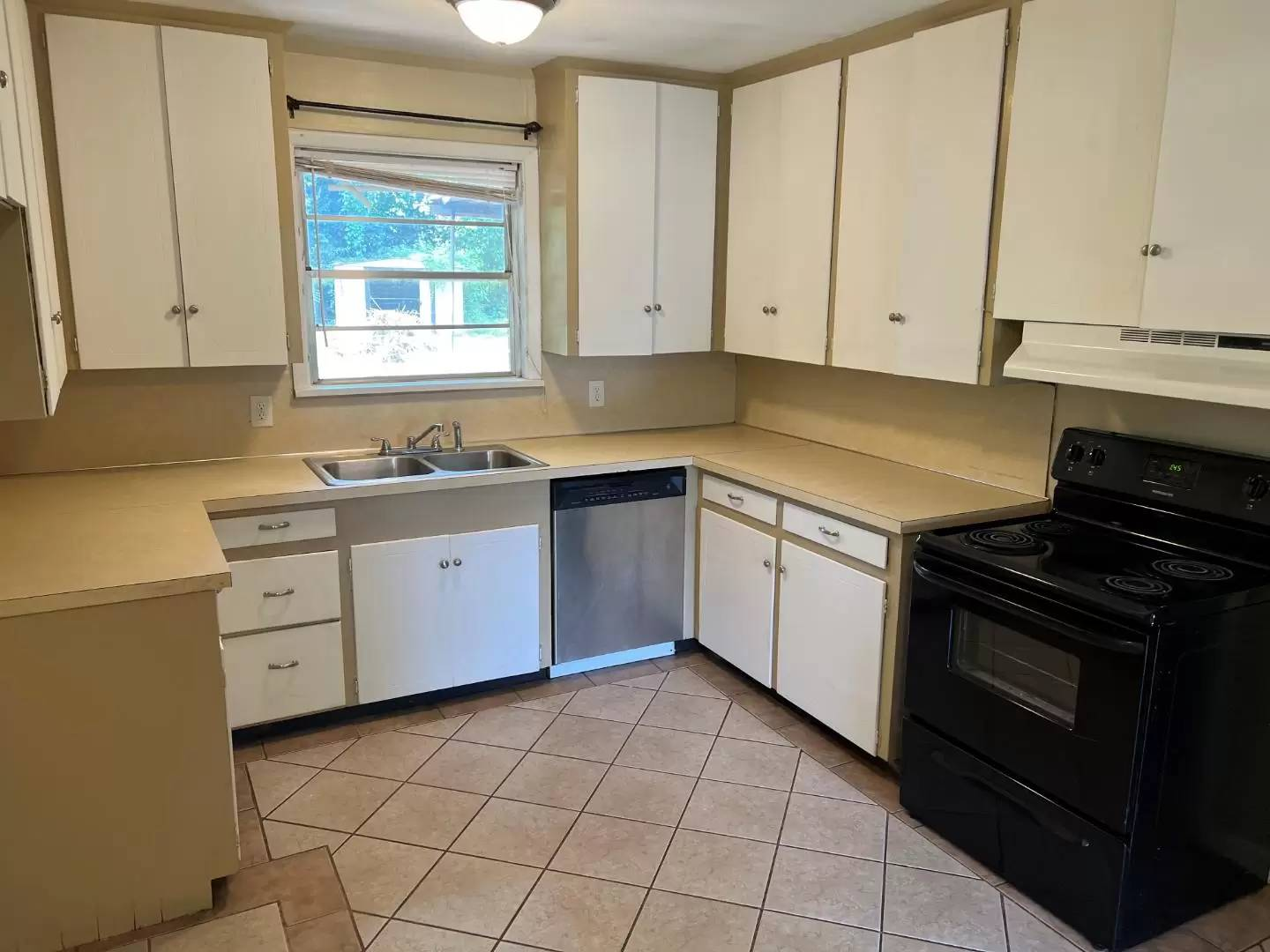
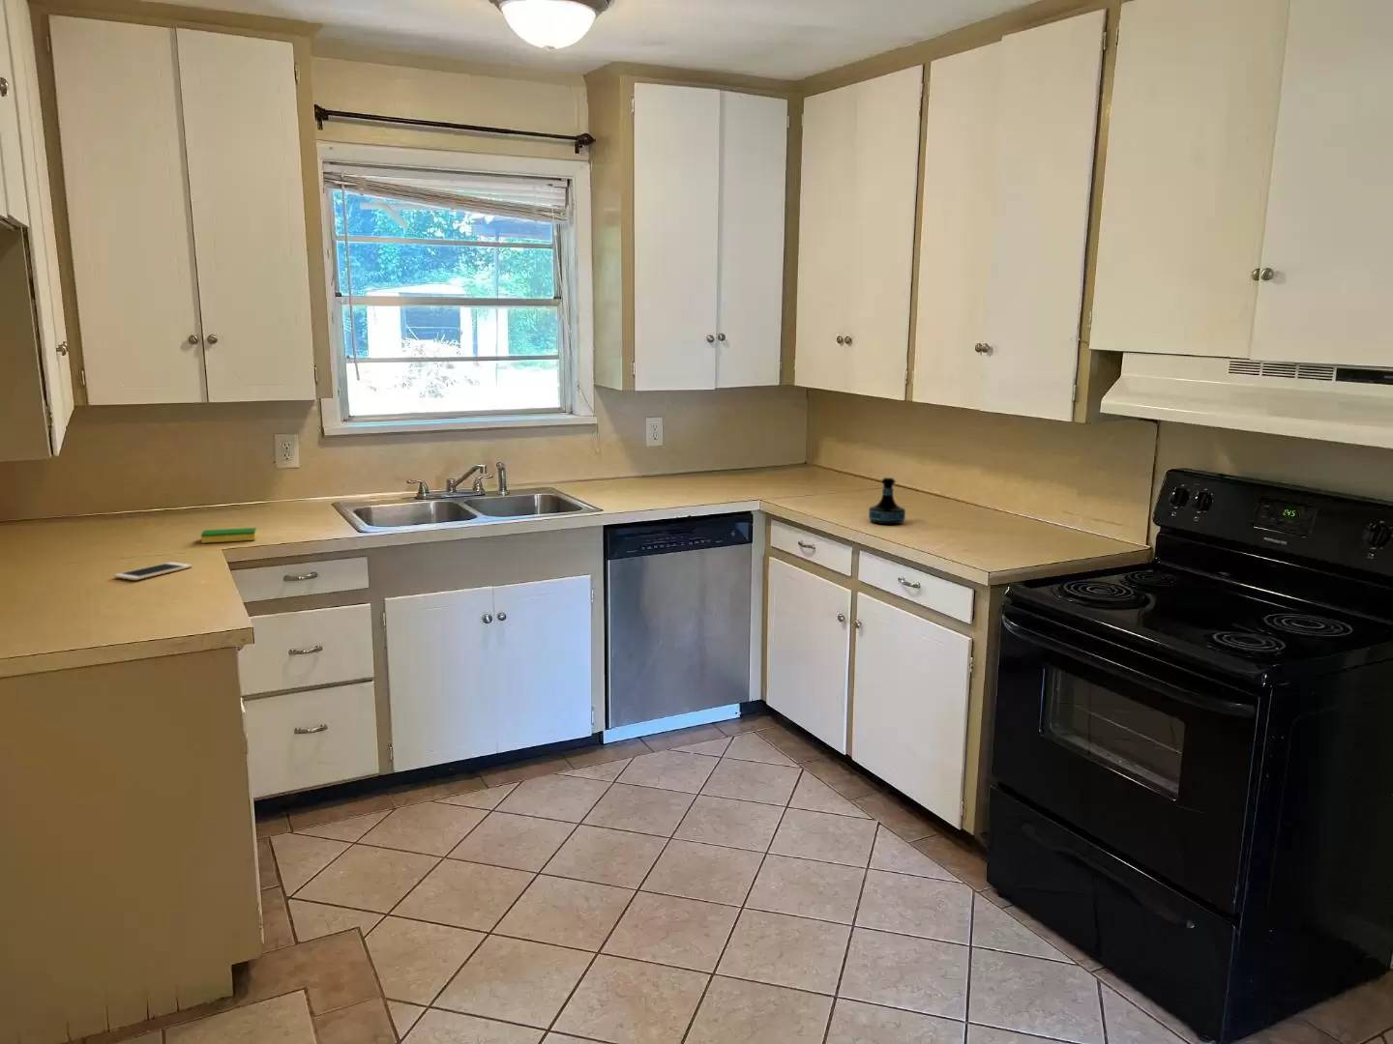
+ cell phone (154, 570)
+ tequila bottle (887, 500)
+ dish sponge (229, 534)
